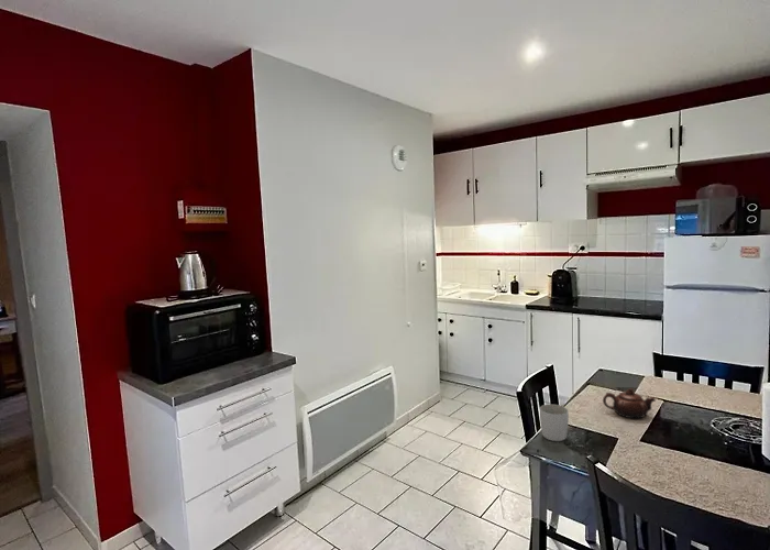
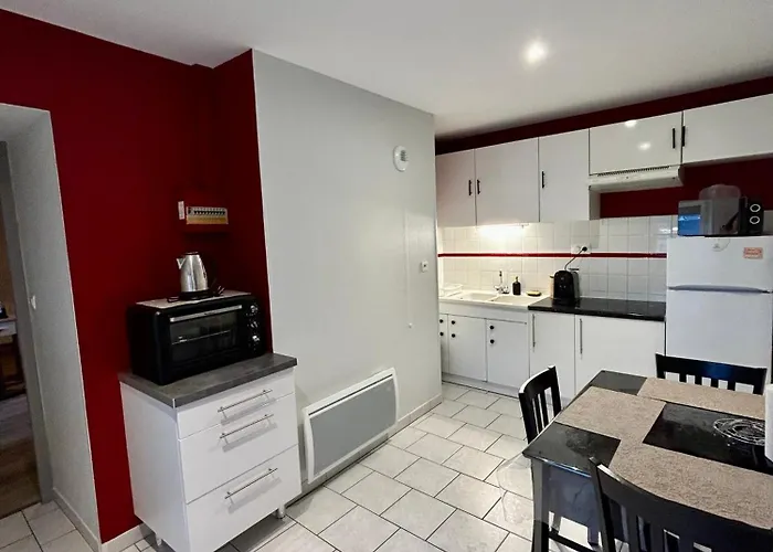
- mug (556, 420)
- teapot (628, 400)
